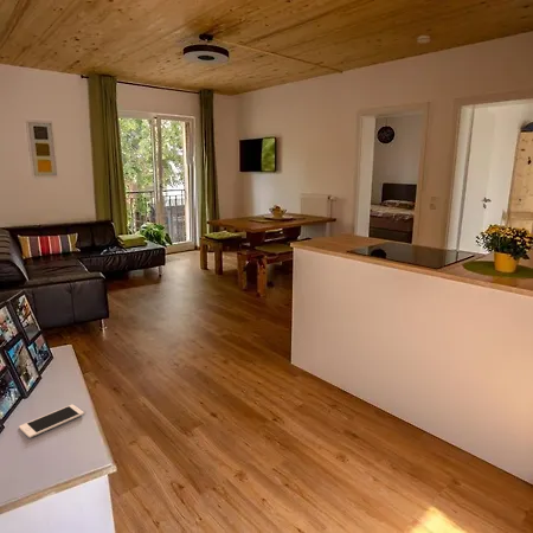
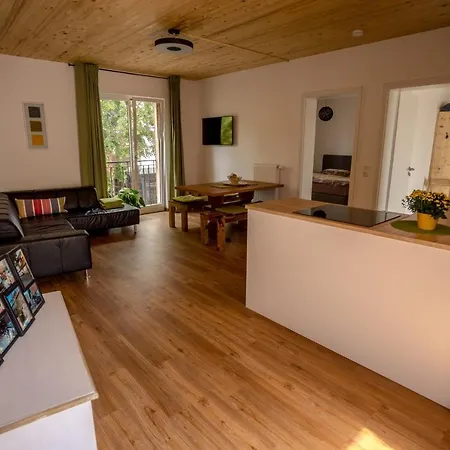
- cell phone (52, 419)
